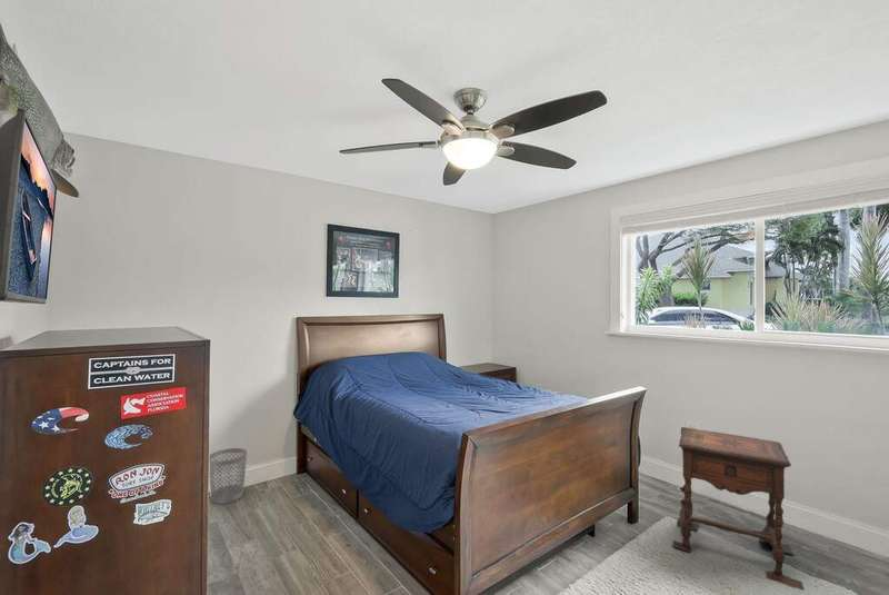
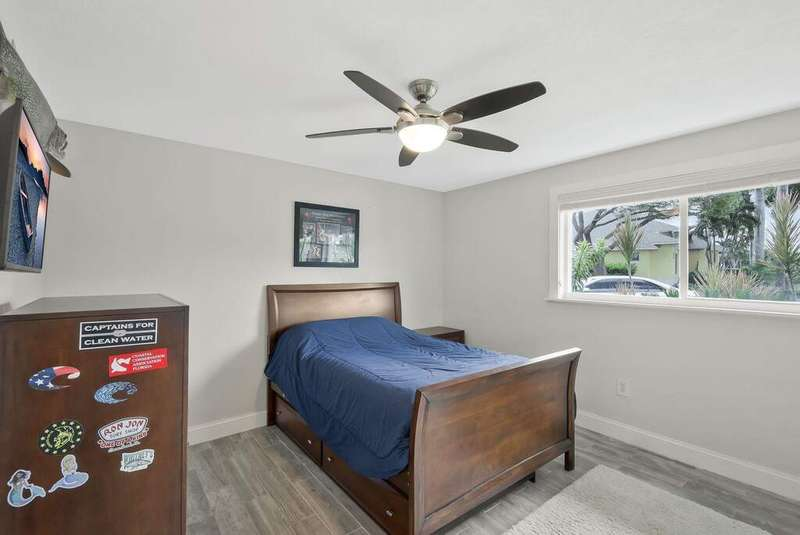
- side table (731, 492)
- wastebasket (227, 475)
